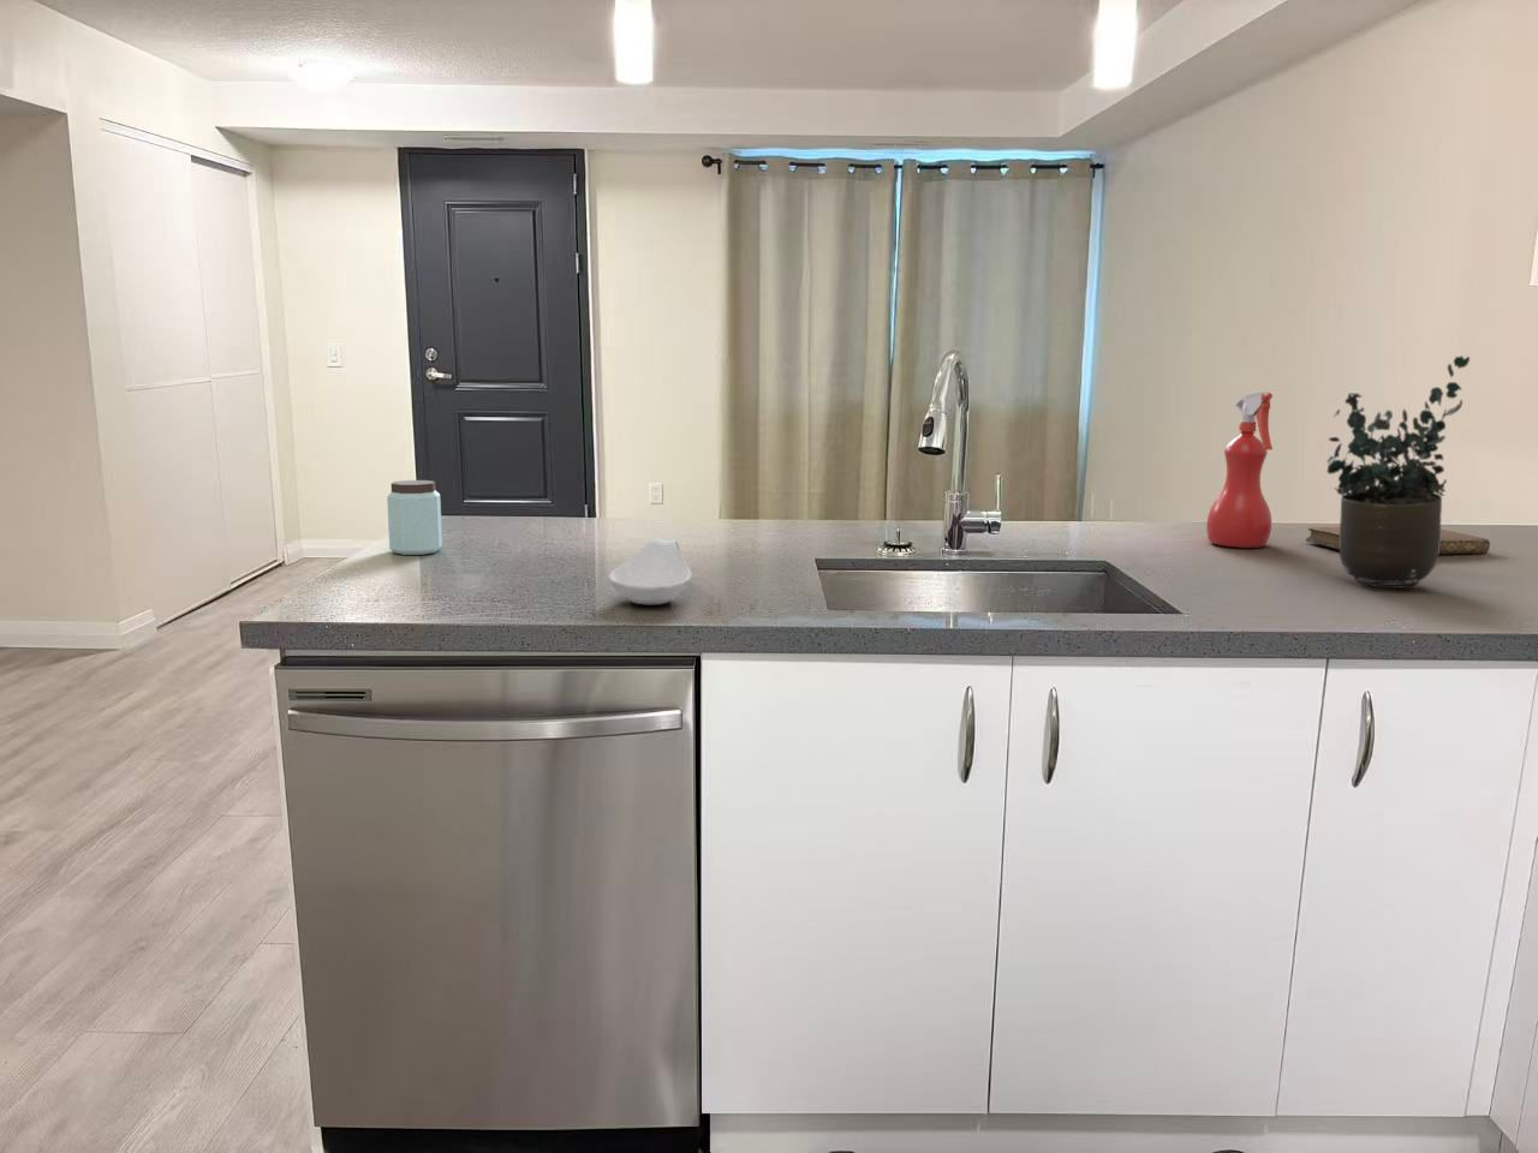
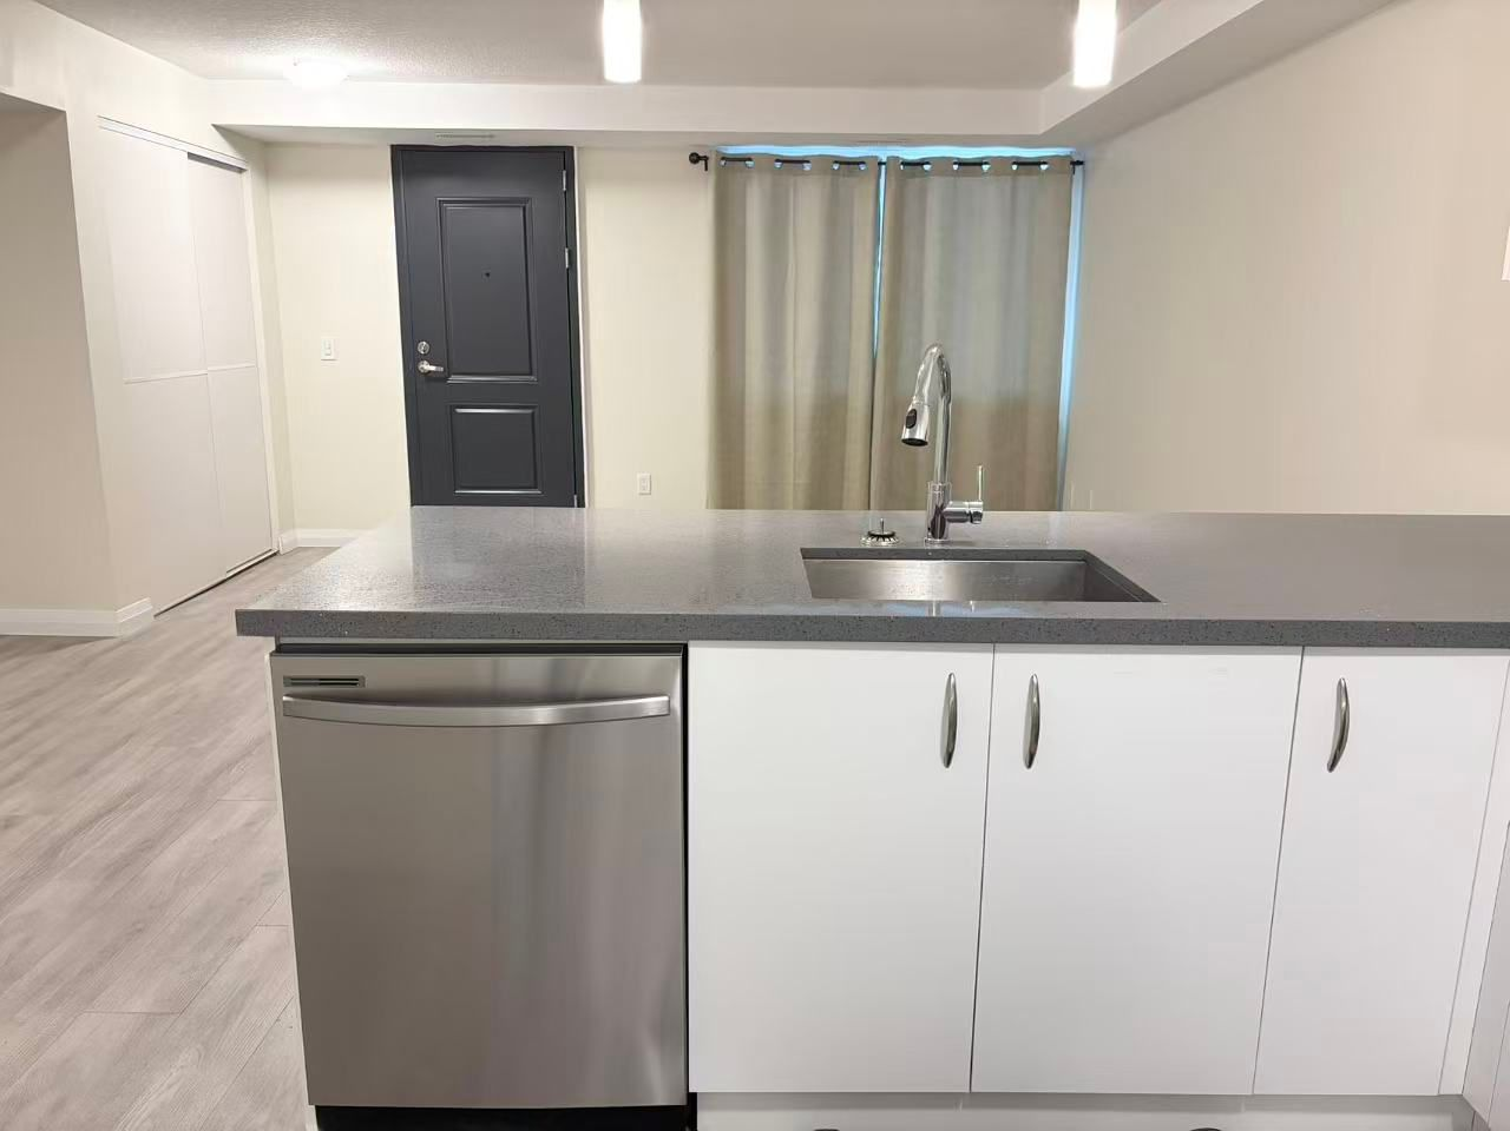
- potted plant (1394, 474)
- spoon rest (656, 568)
- peanut butter (414, 516)
- notebook (1440, 541)
- spray bottle (1247, 469)
